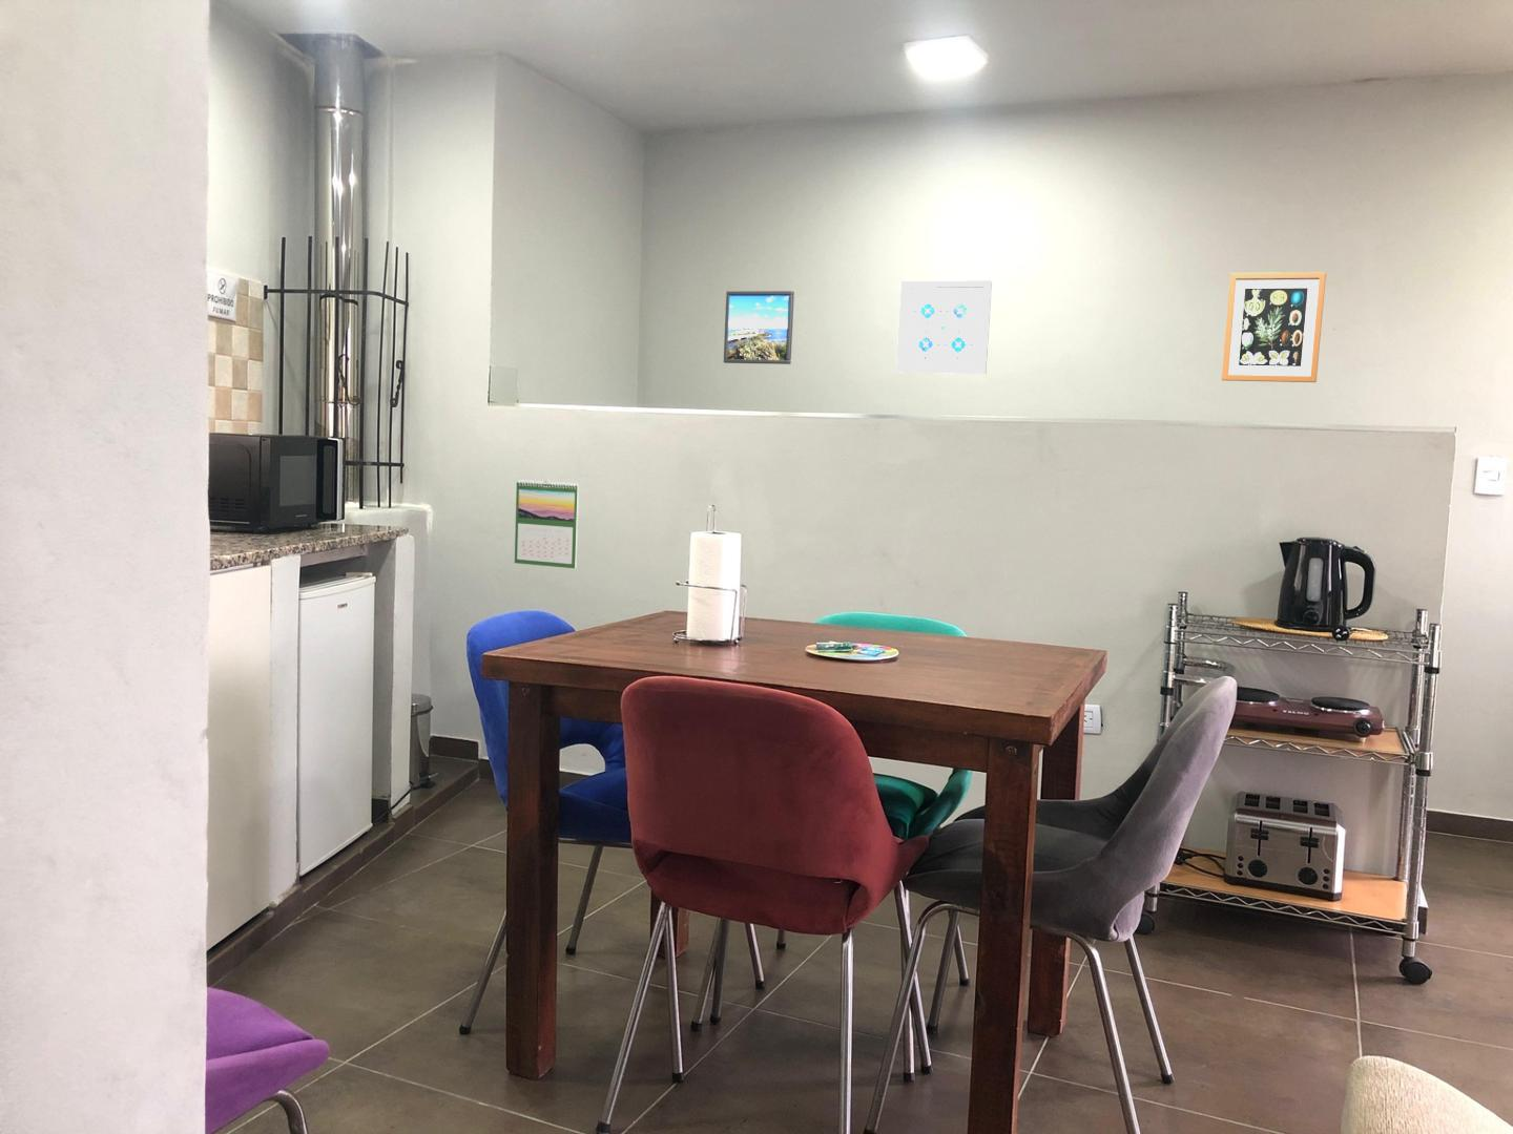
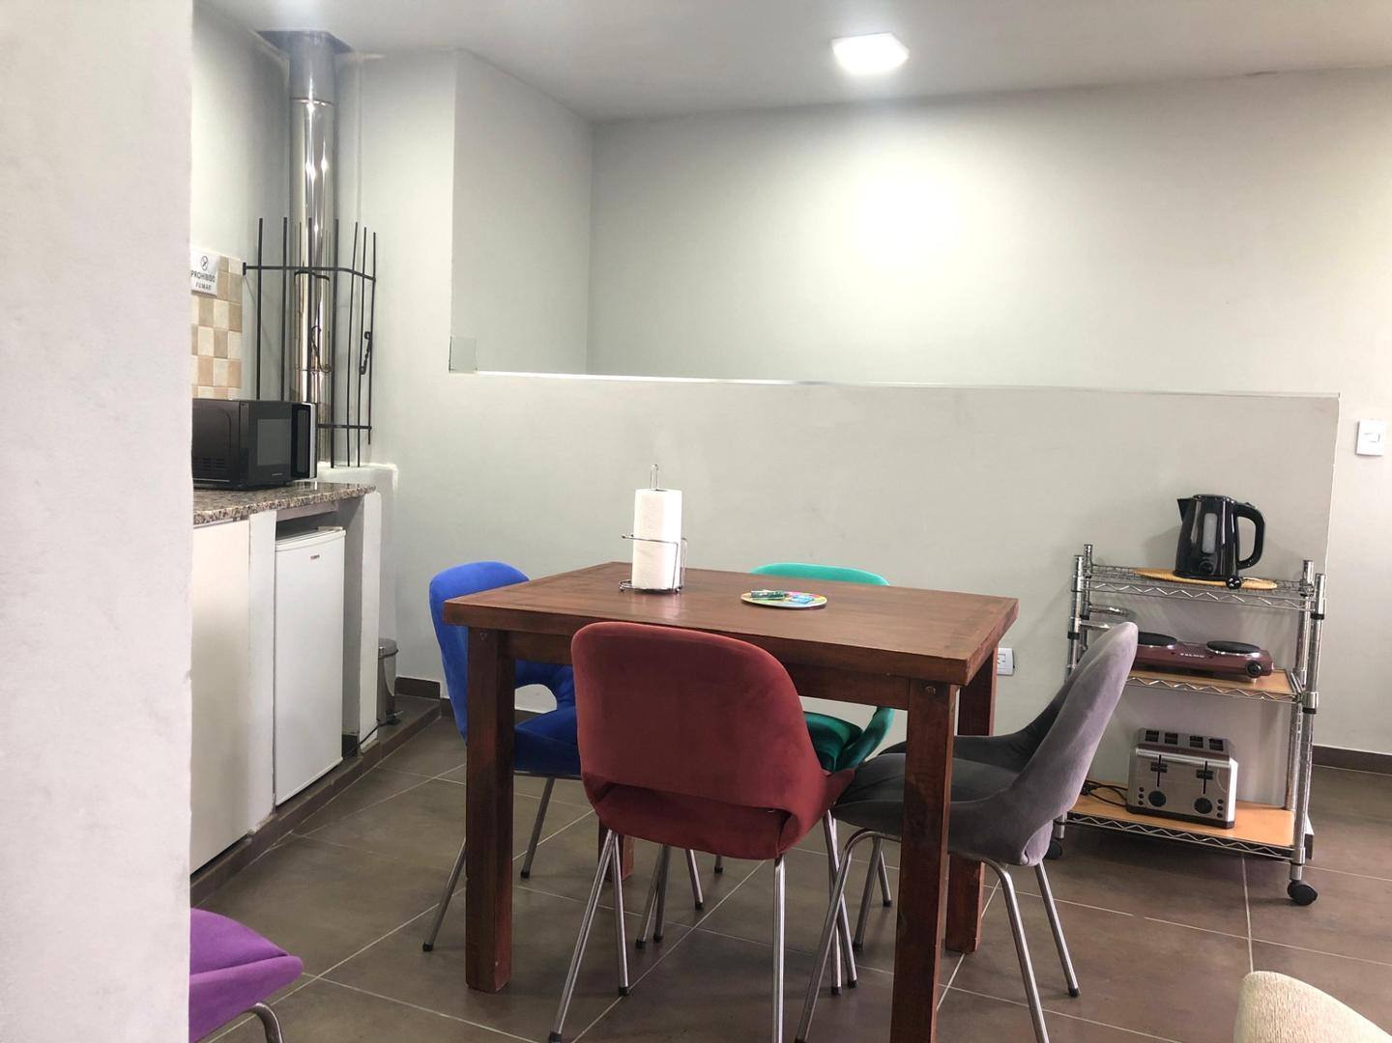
- wall art (942, 326)
- calendar (546, 523)
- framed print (758, 326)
- wall art (1272, 326)
